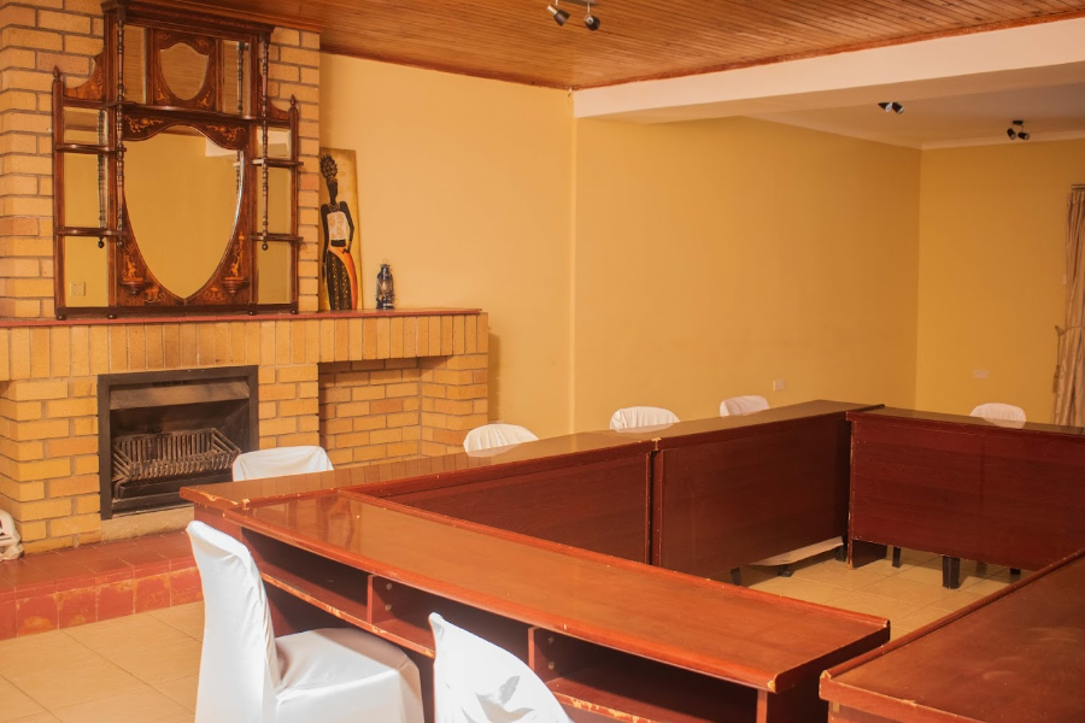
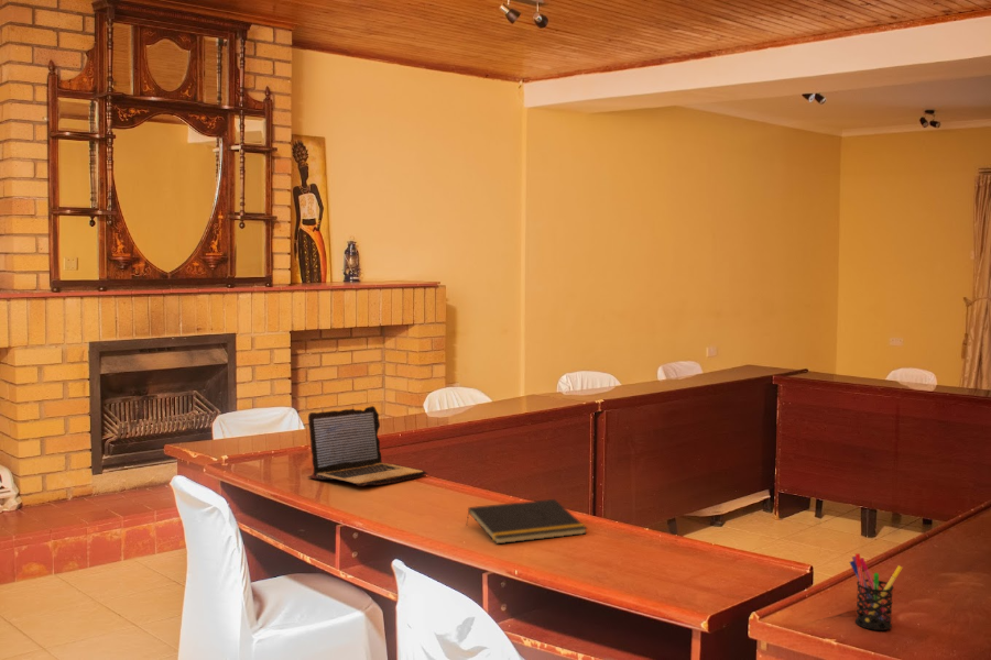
+ laptop (368, 444)
+ pen holder (872, 591)
+ notepad (526, 519)
